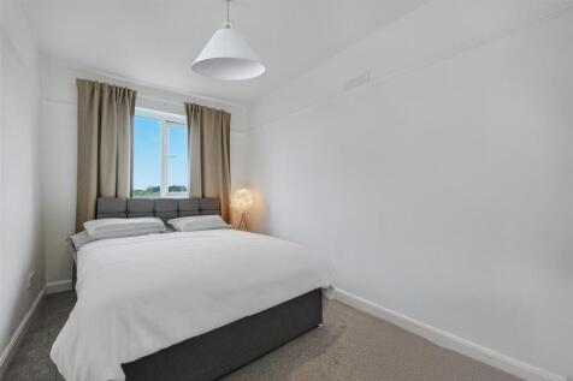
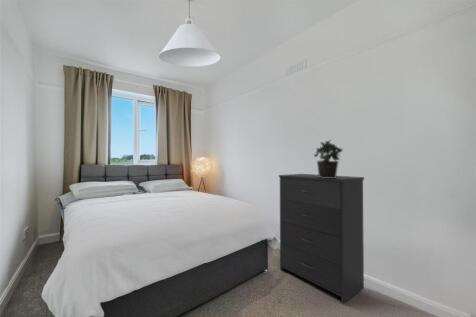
+ dresser (318, 227)
+ potted plant (328, 158)
